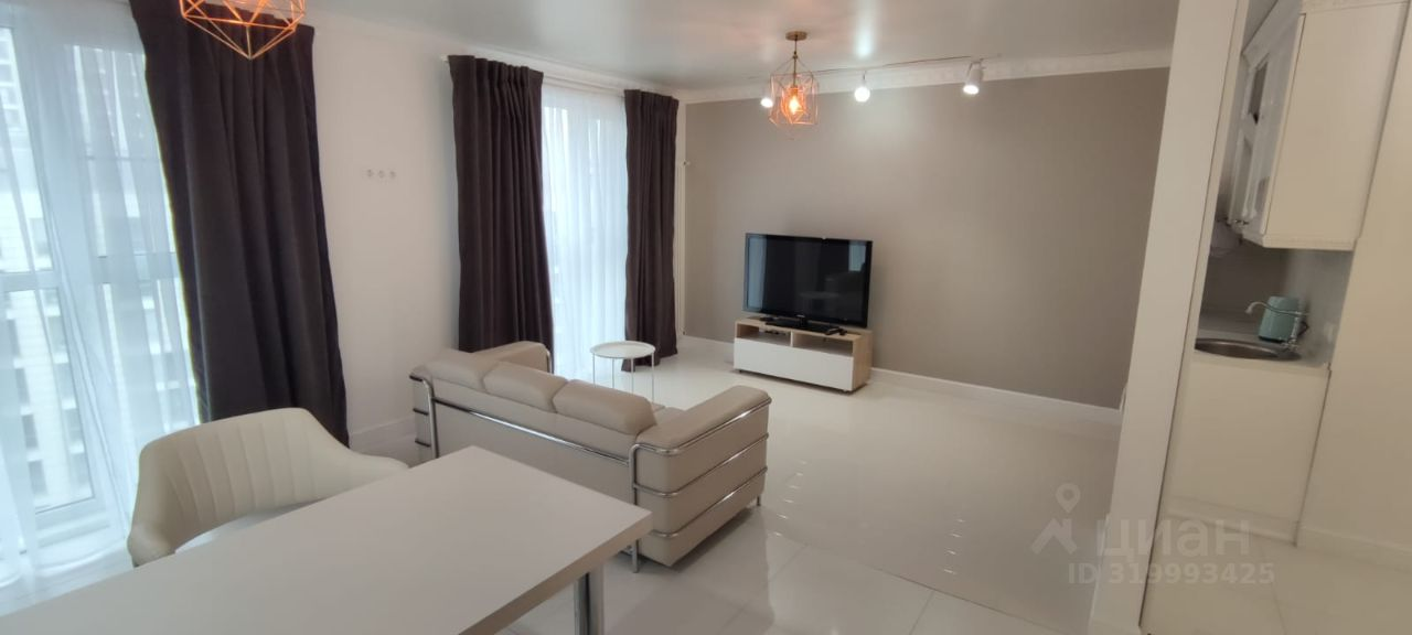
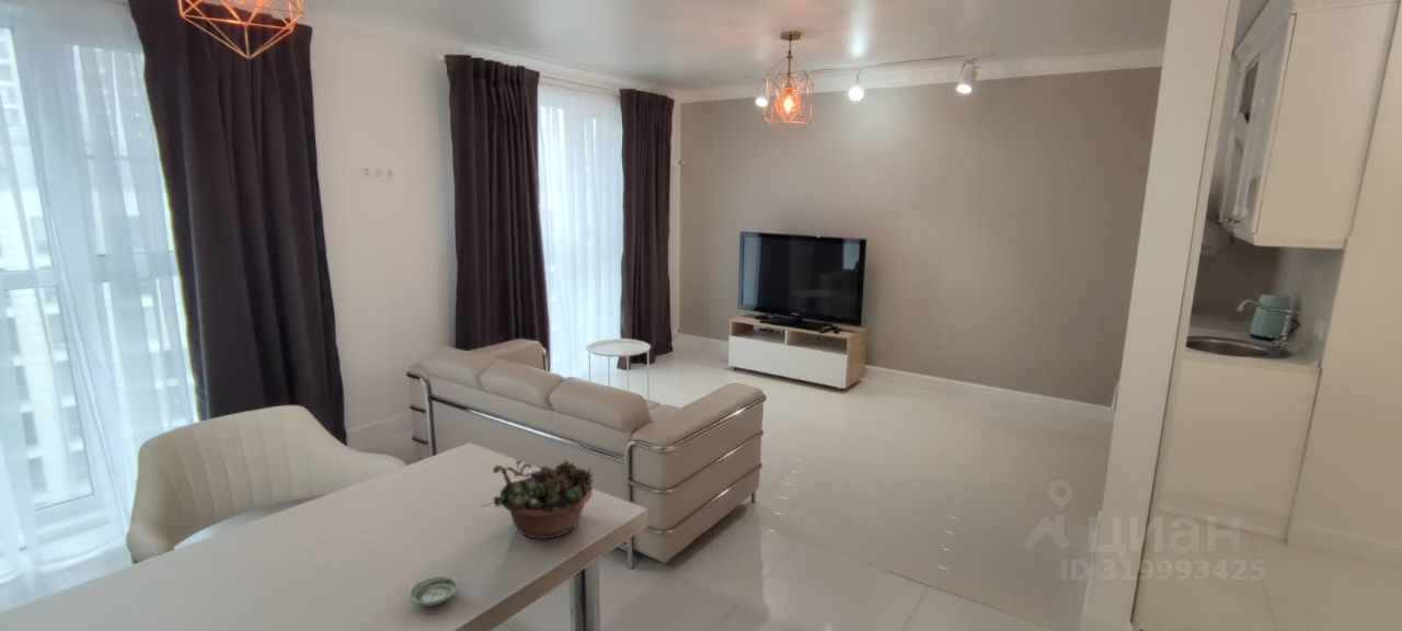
+ saucer (434, 594)
+ succulent planter (544, 489)
